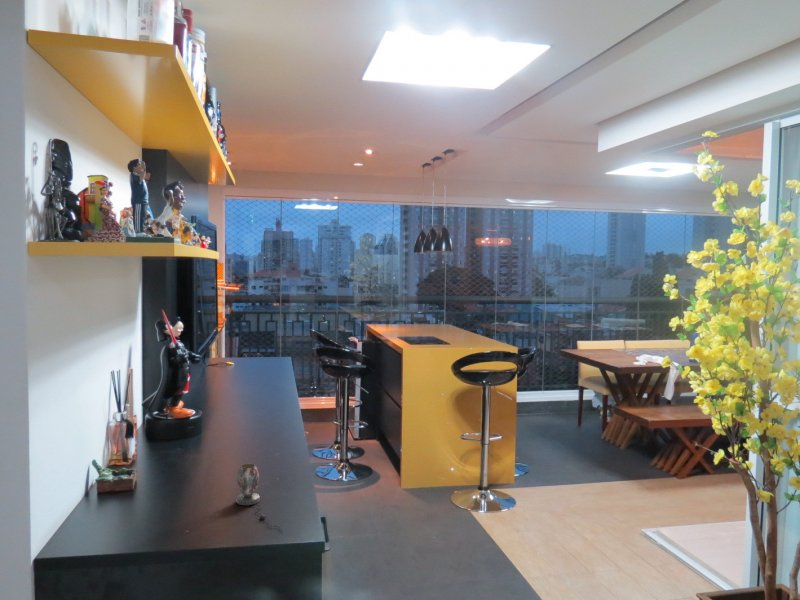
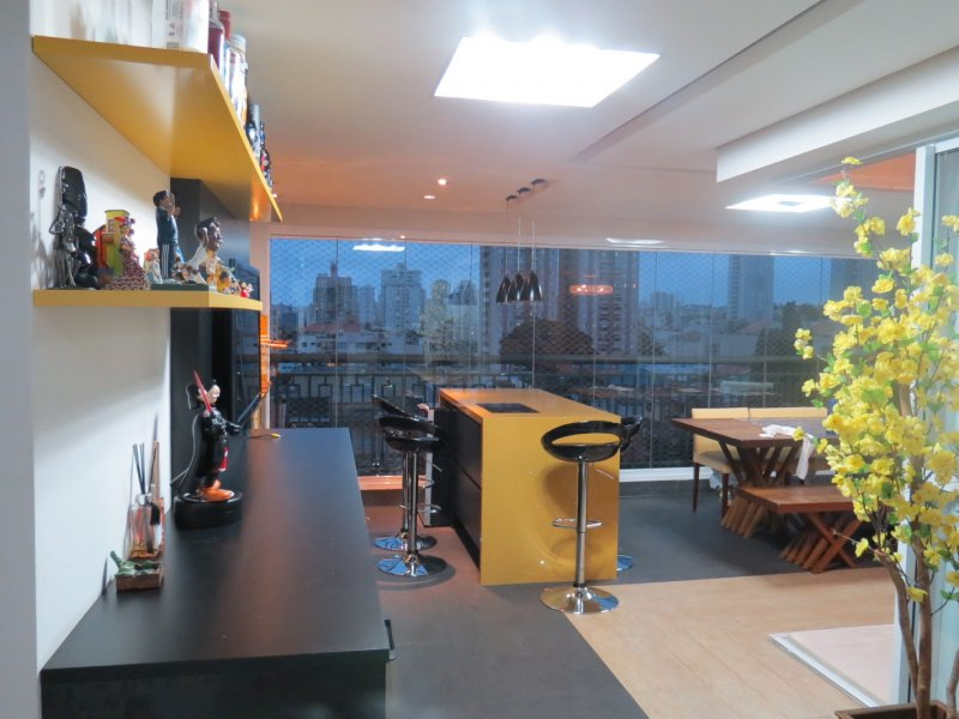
- decorative vase (258, 494)
